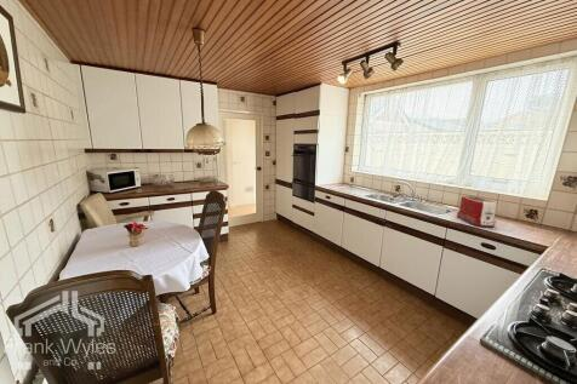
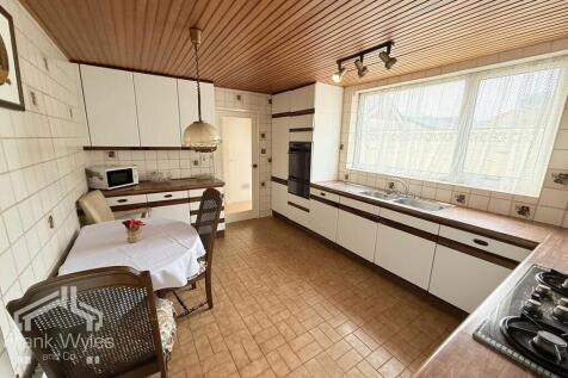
- toaster (476, 210)
